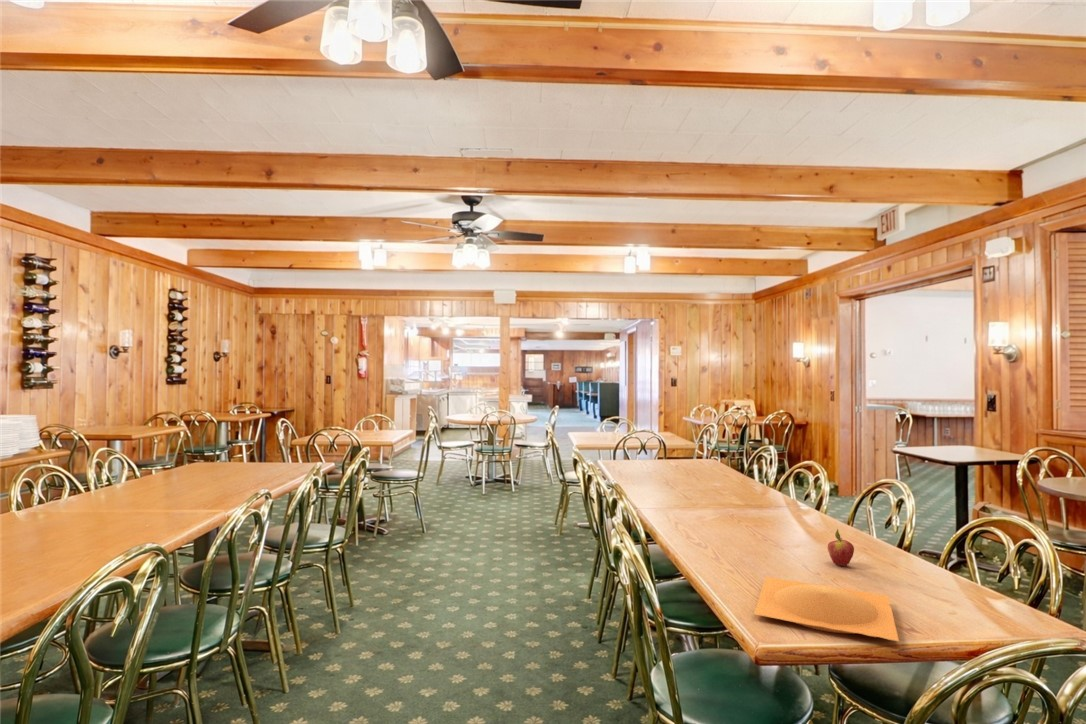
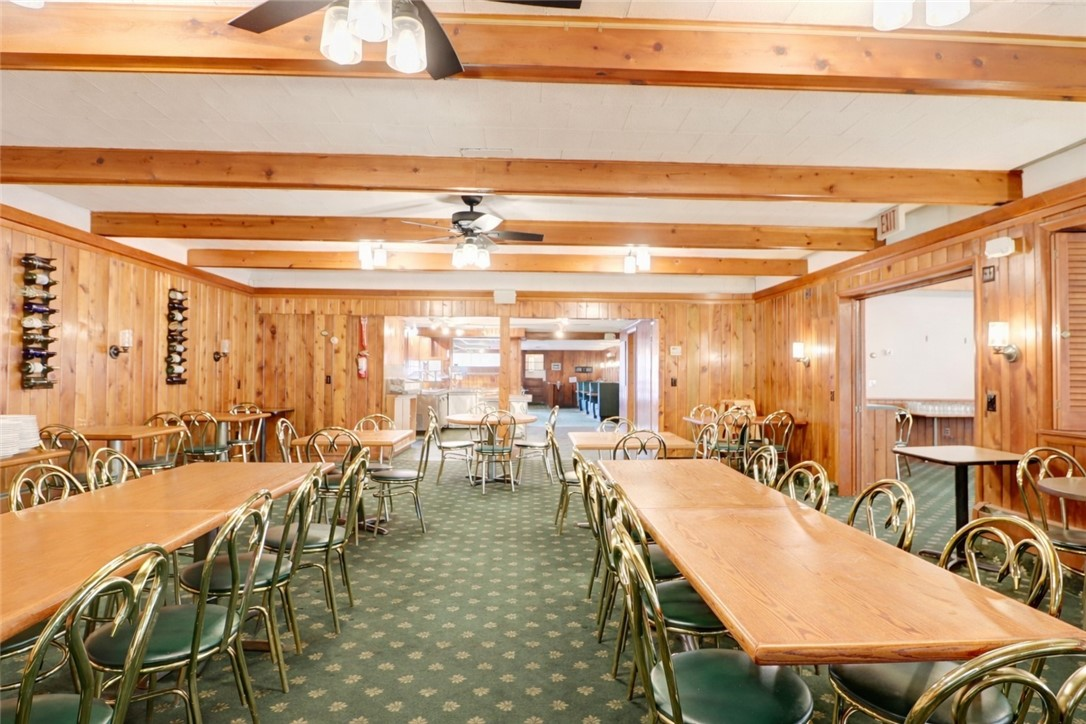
- fruit (840, 547)
- plate (823, 602)
